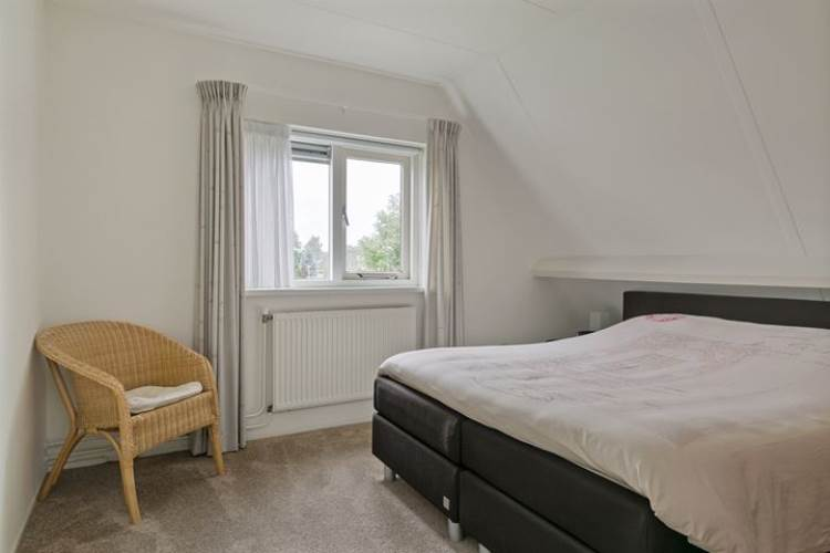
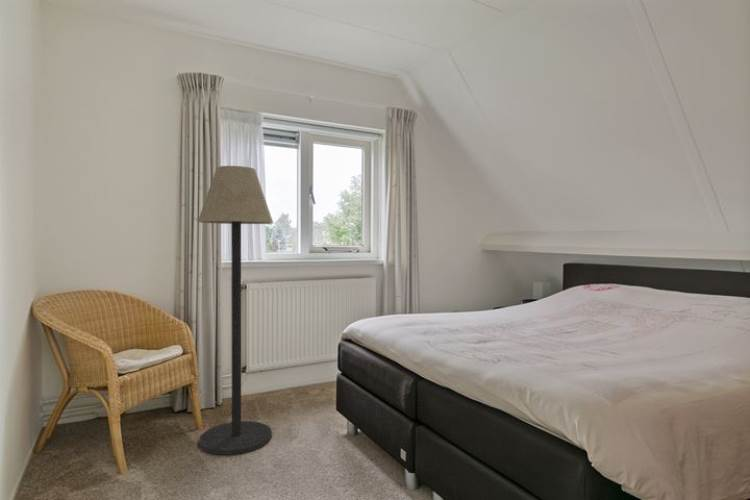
+ floor lamp (236, 304)
